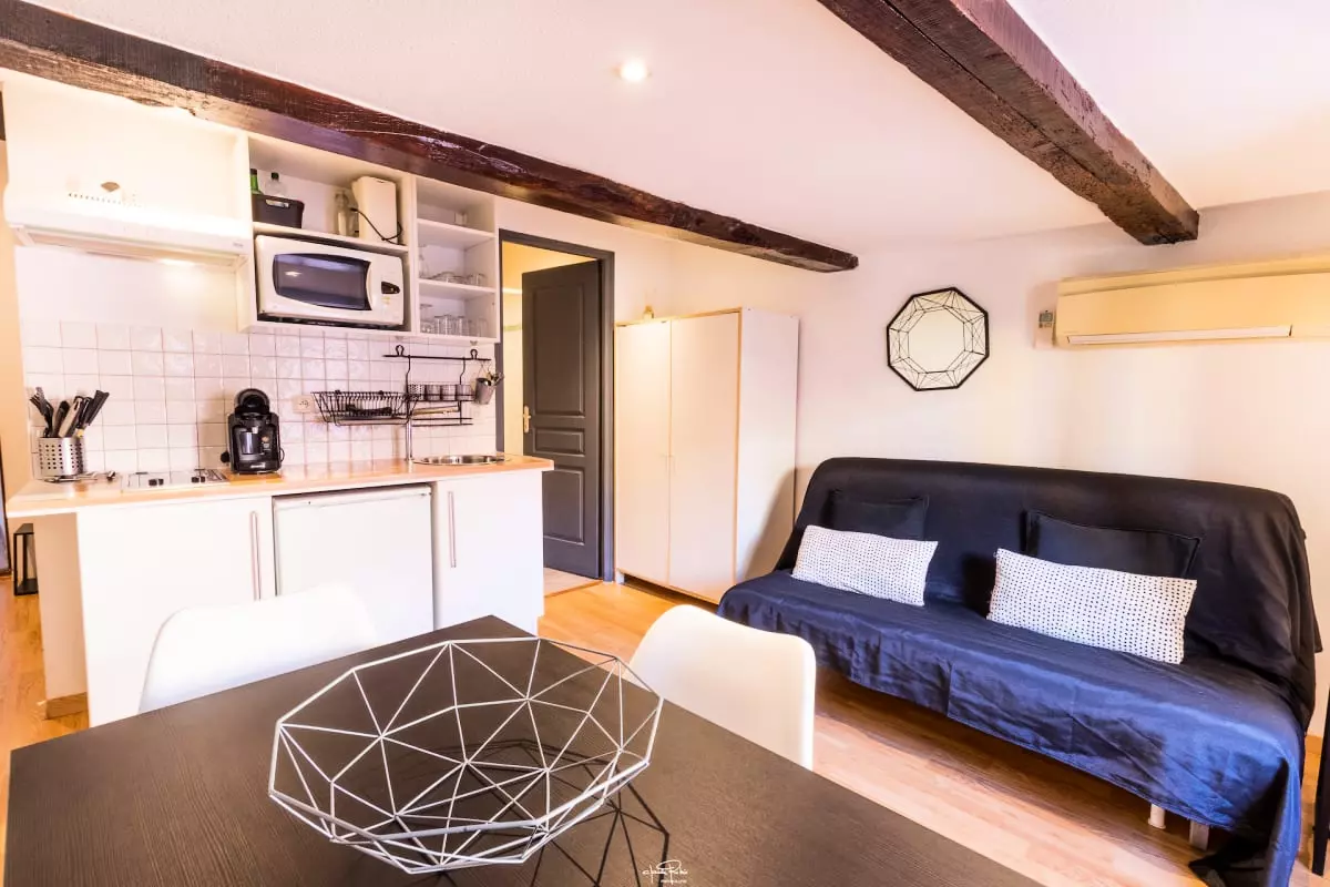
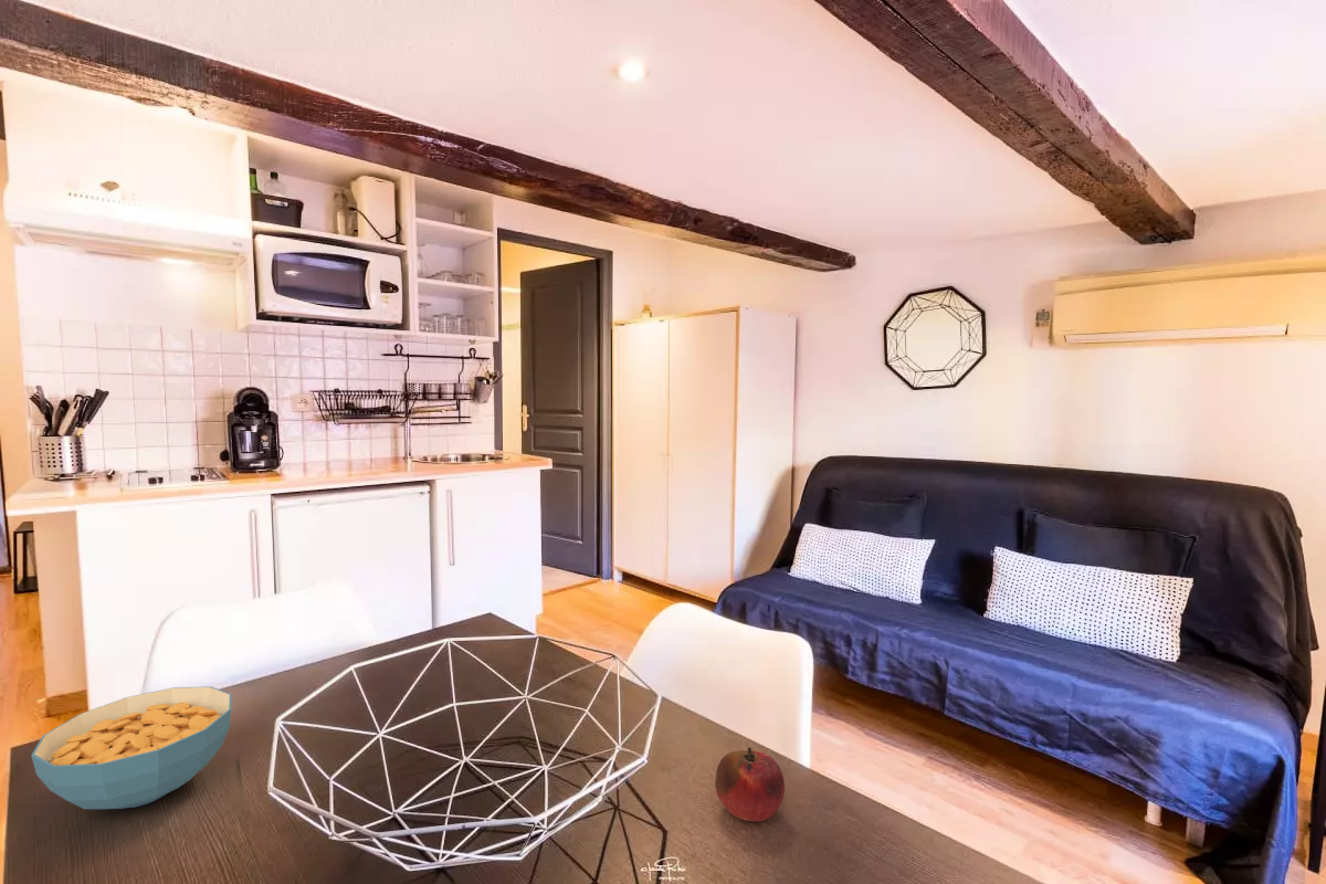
+ cereal bowl (143, 757)
+ fruit (748, 781)
